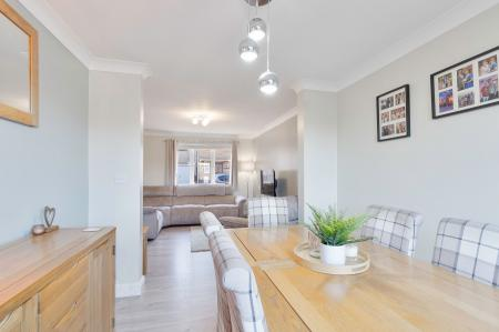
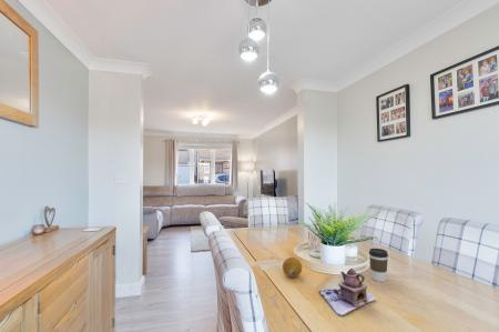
+ coffee cup (378, 264)
+ teapot (350, 284)
+ fruit (292, 266)
